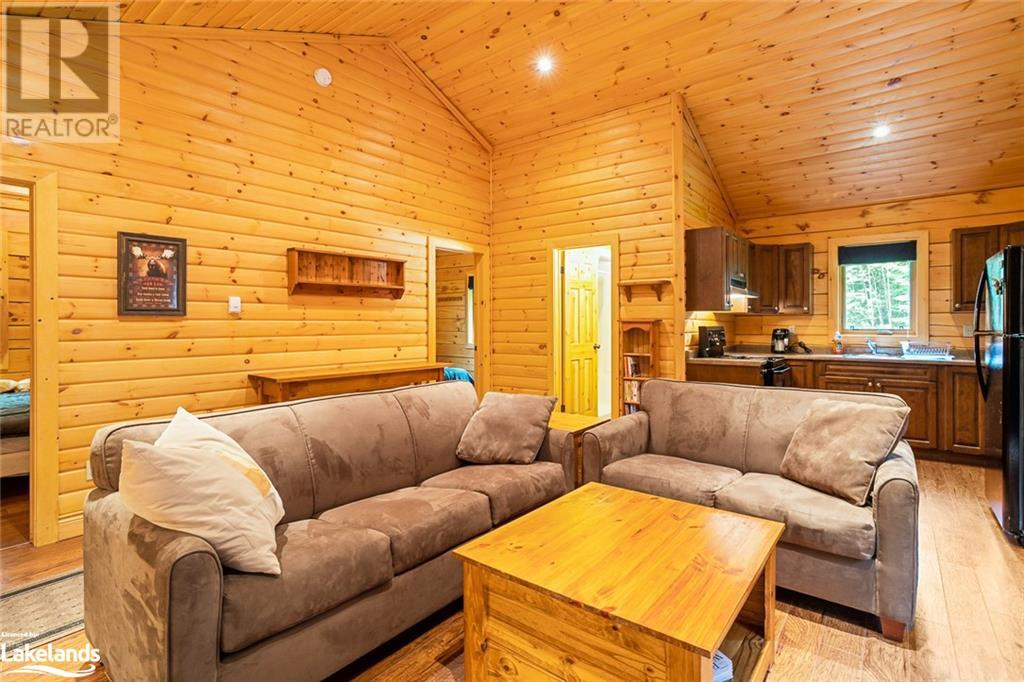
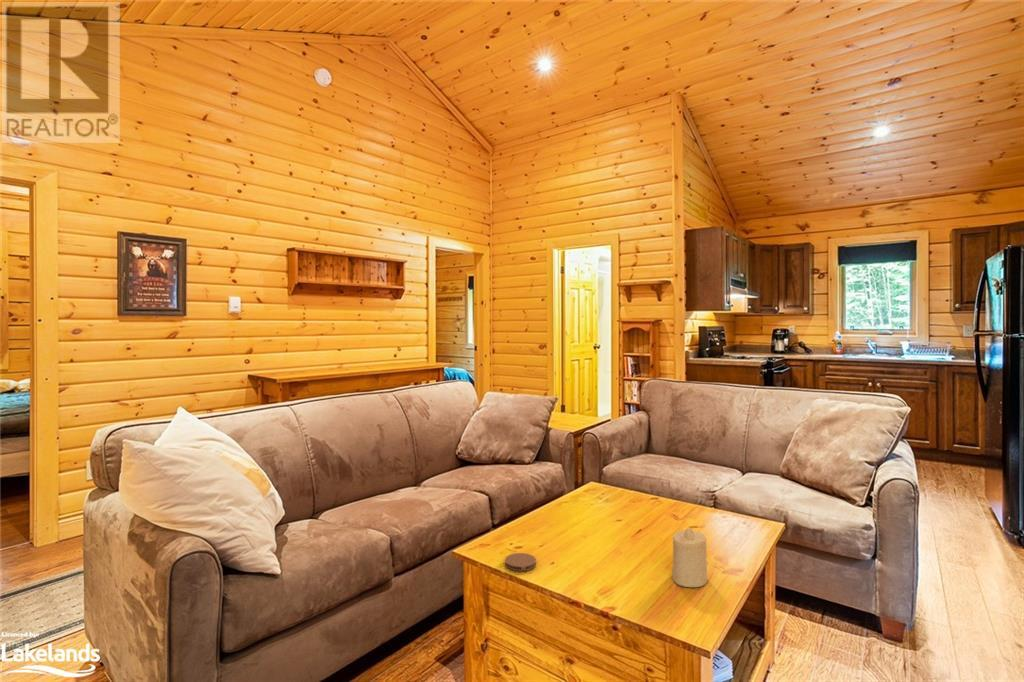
+ candle (689, 553)
+ coaster (520, 561)
